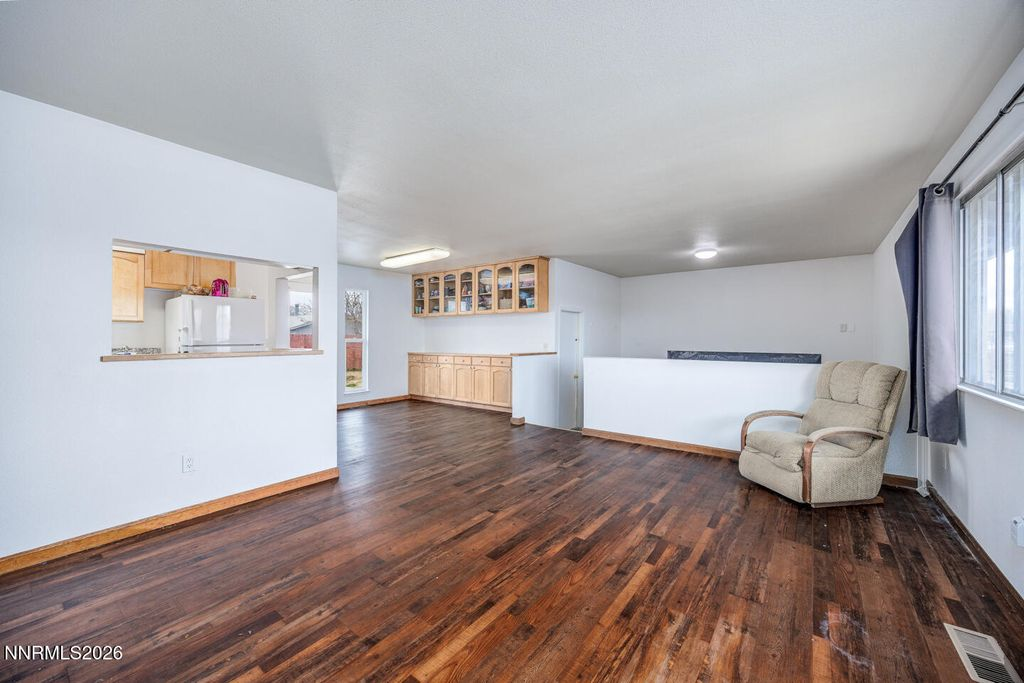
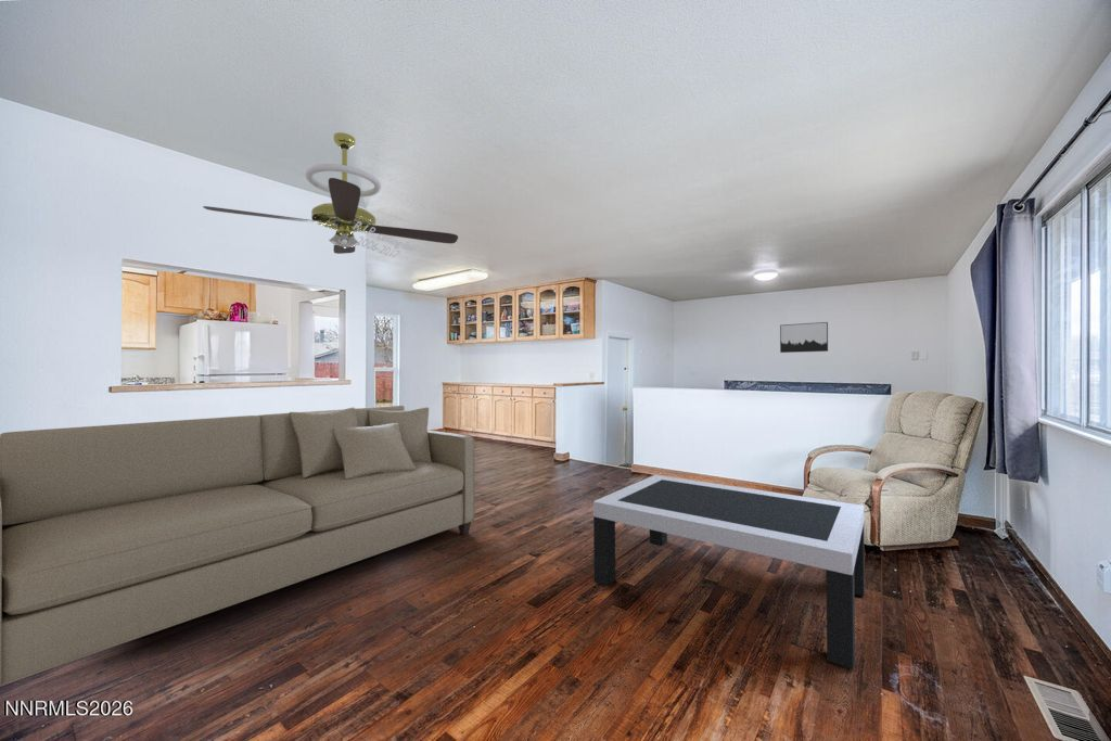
+ sofa (277, 494)
+ wall art (803, 337)
+ coffee table (726, 545)
+ ceiling fan (344, 196)
